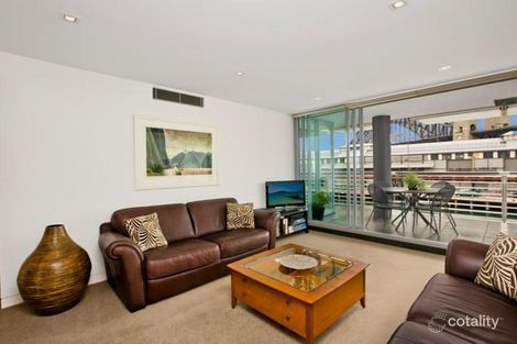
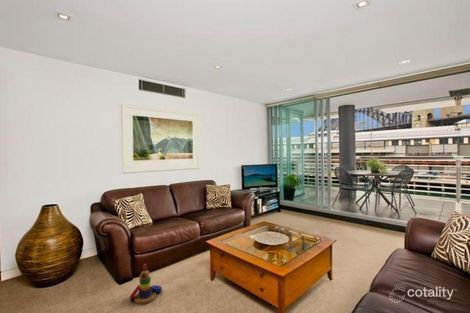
+ stacking toy (145, 279)
